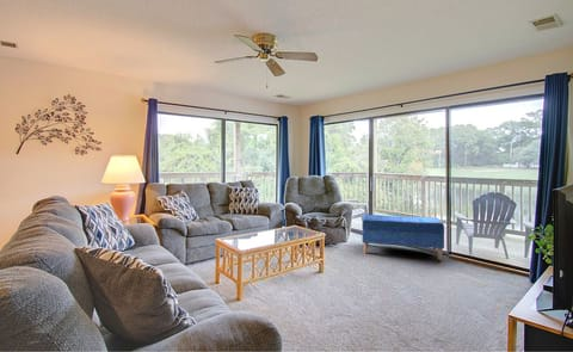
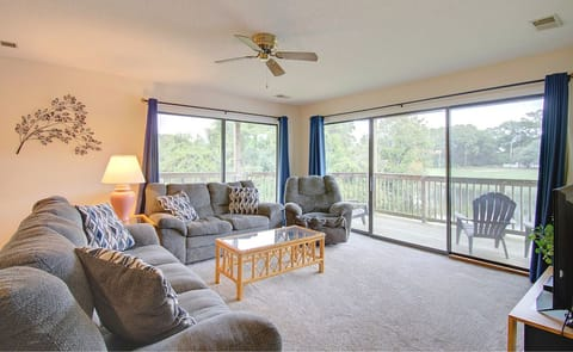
- bench (400, 235)
